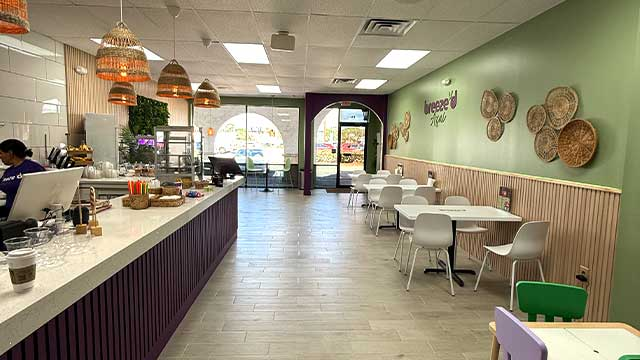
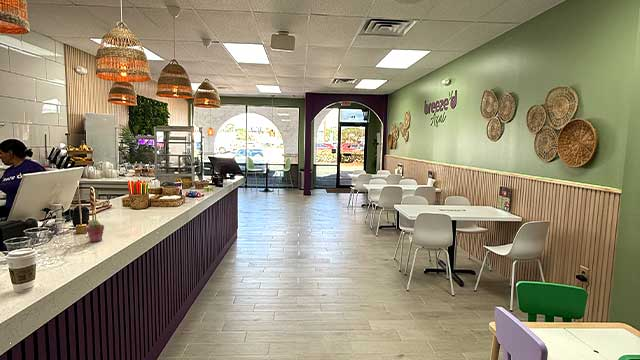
+ potted succulent (95, 230)
